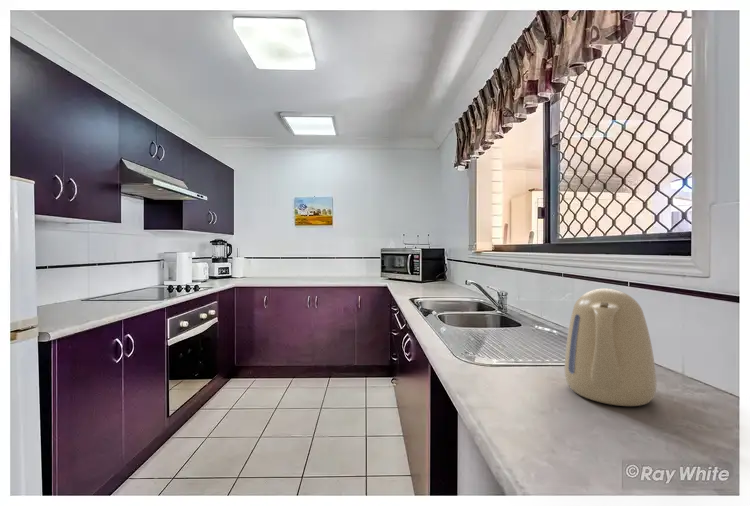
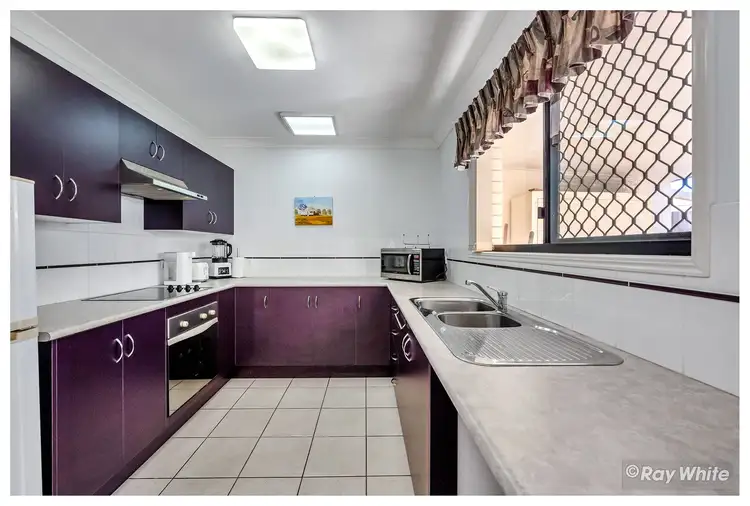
- kettle (607, 341)
